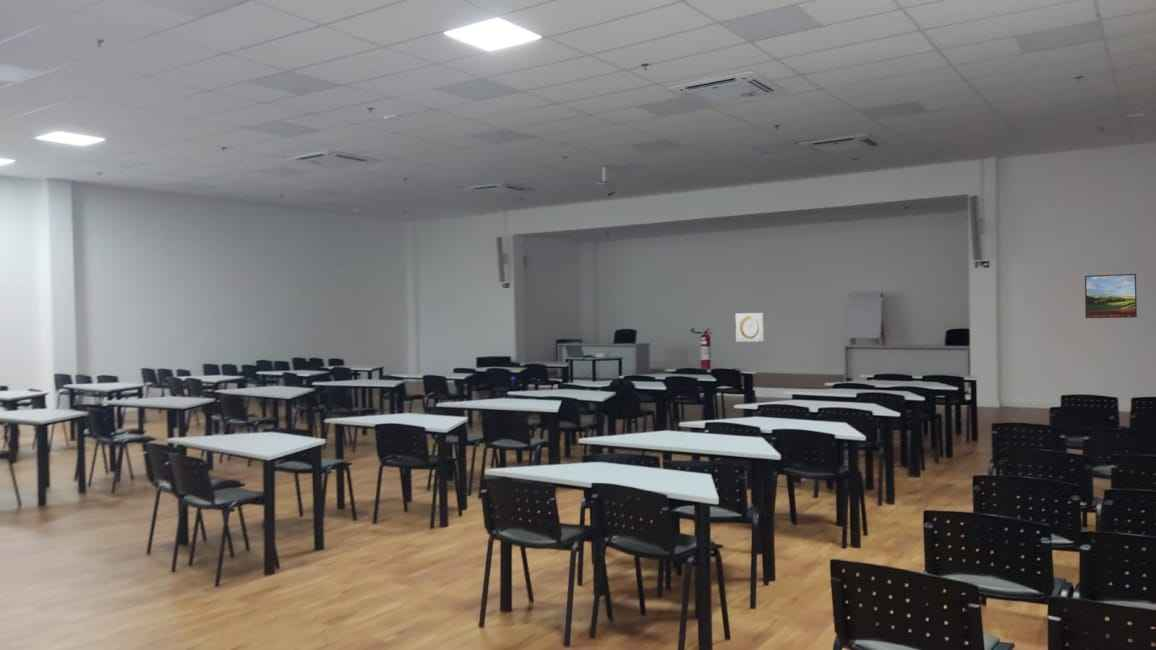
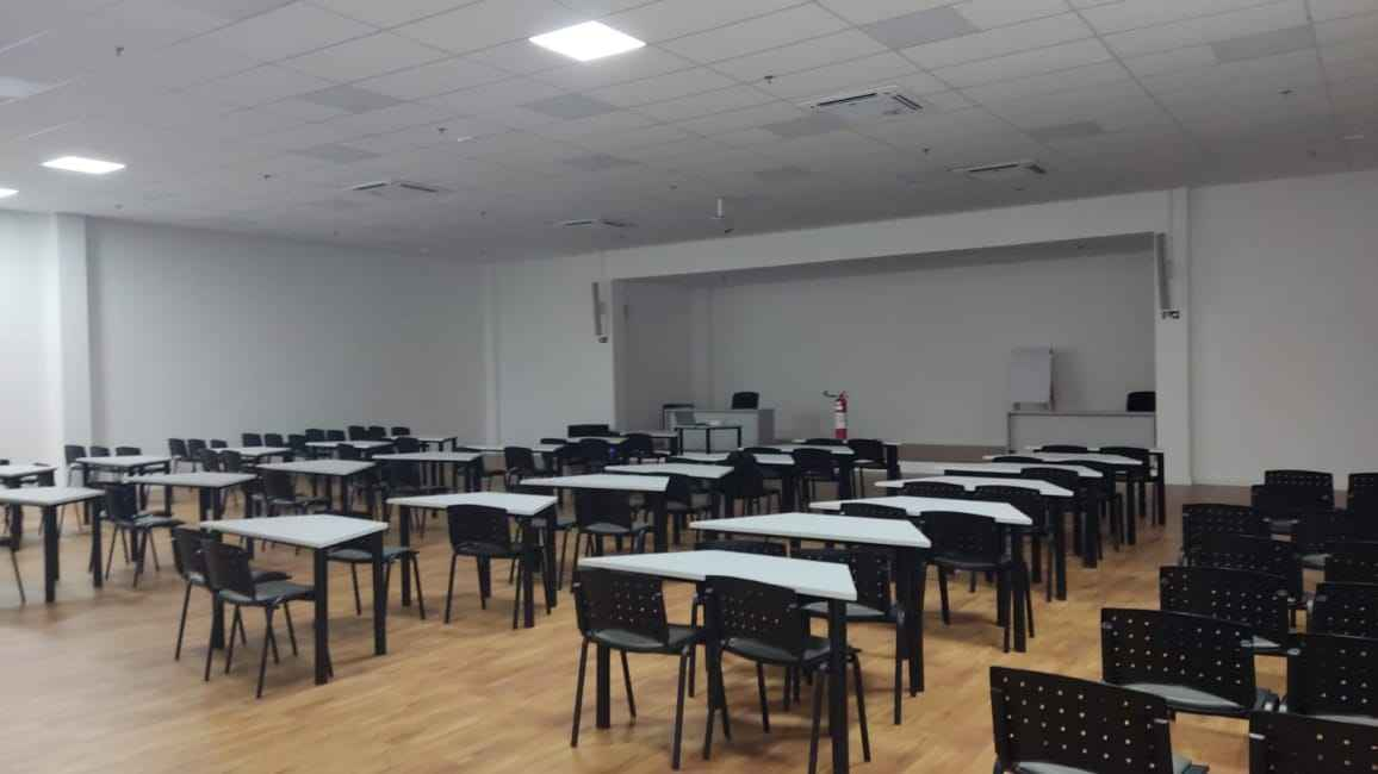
- wall art (749, 327)
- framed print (1110, 296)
